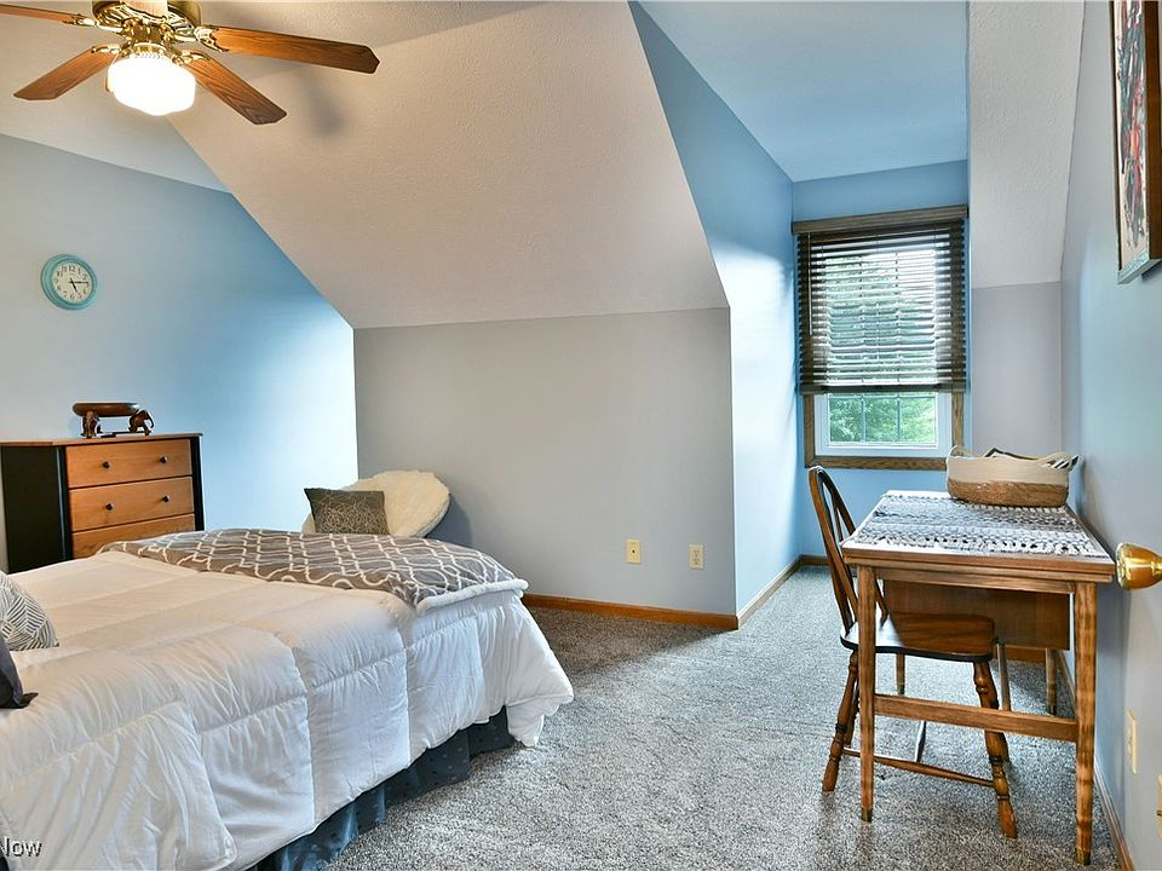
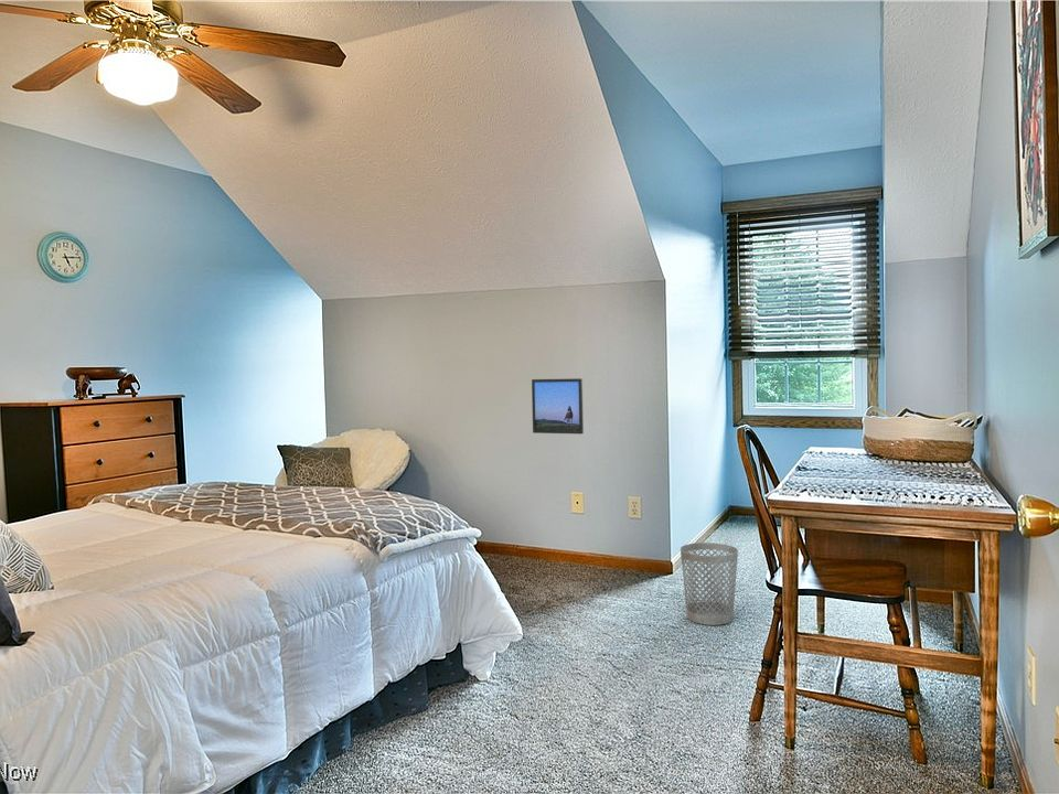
+ wastebasket (709, 583)
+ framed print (557, 406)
